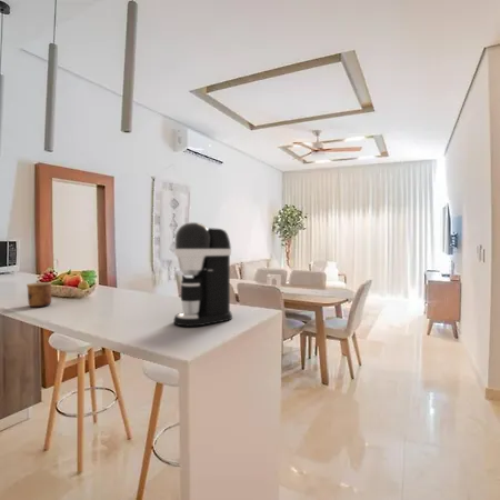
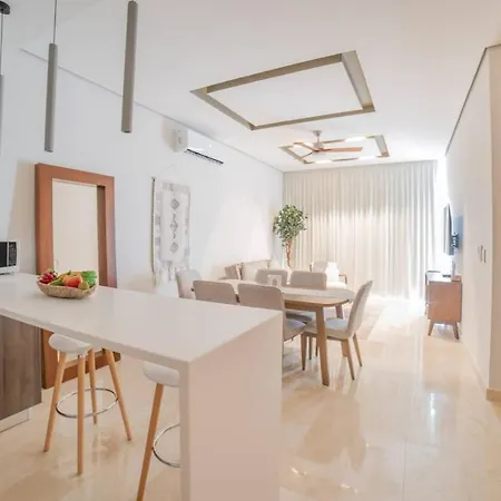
- coffee maker (203, 271)
- cup (39, 293)
